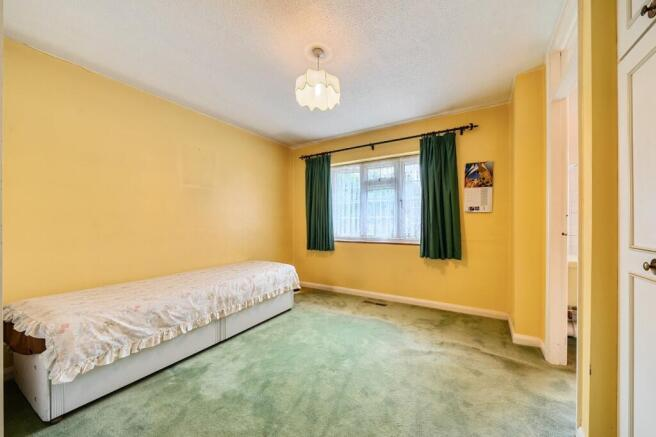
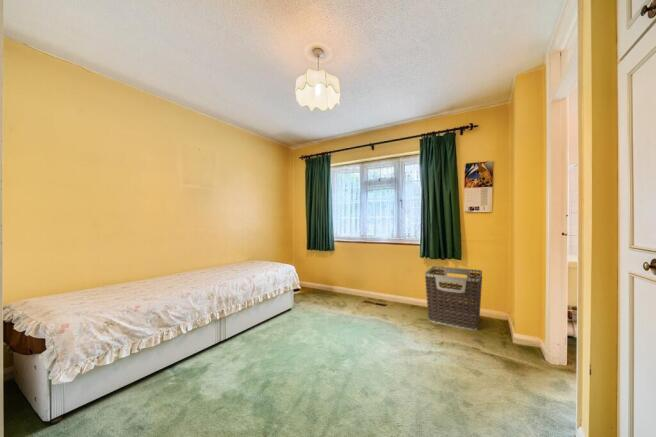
+ clothes hamper (453, 295)
